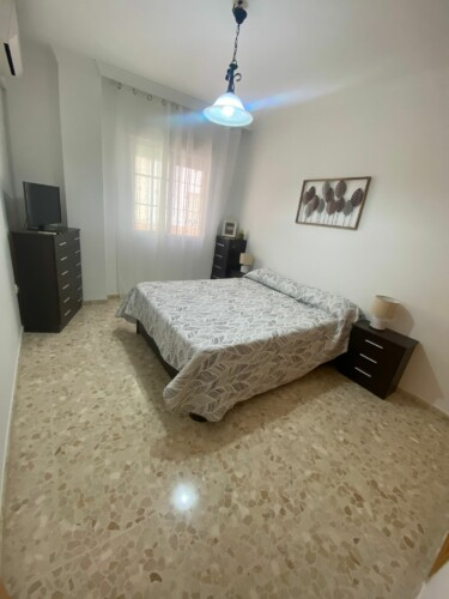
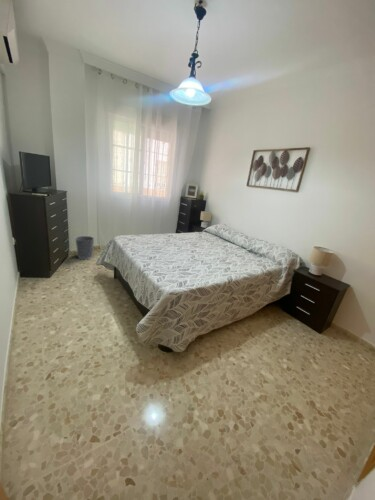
+ wastebasket (85, 247)
